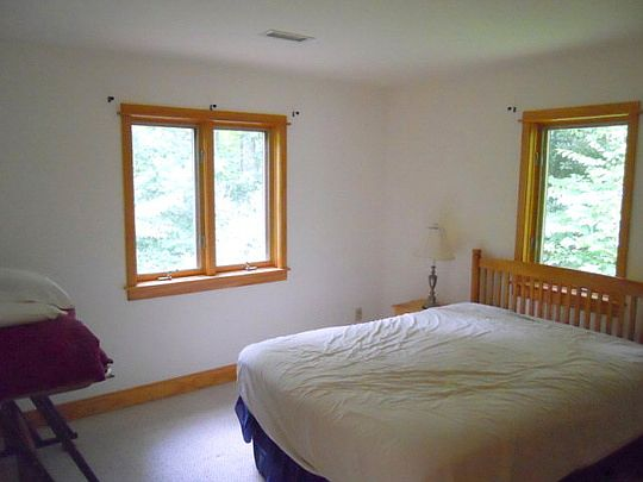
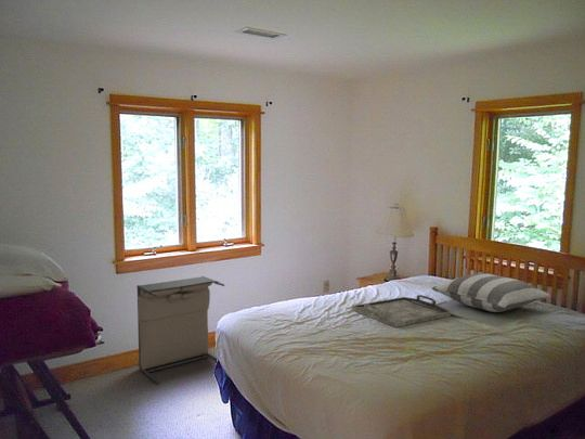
+ pillow (490, 292)
+ laundry hamper (182, 326)
+ serving tray (400, 307)
